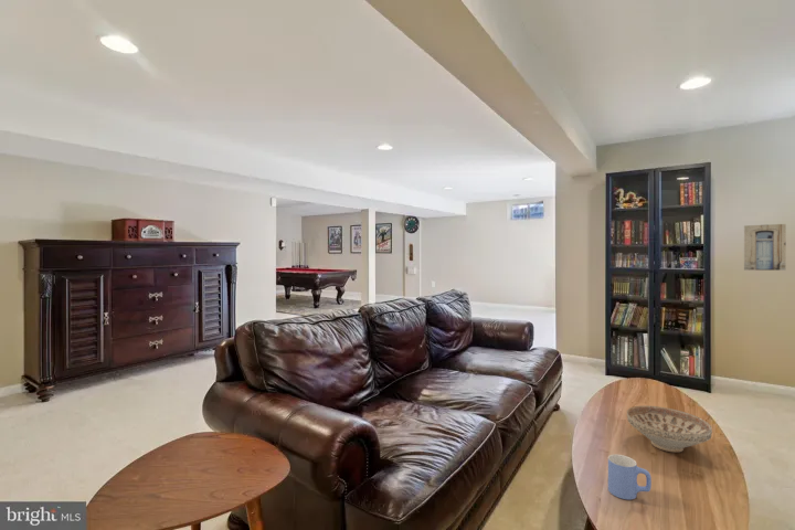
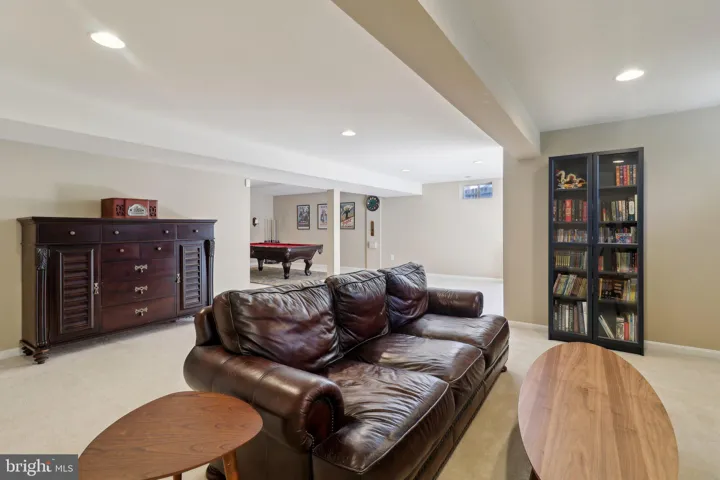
- mug (628, 478)
- decorative bowl (667, 432)
- wall art (764, 247)
